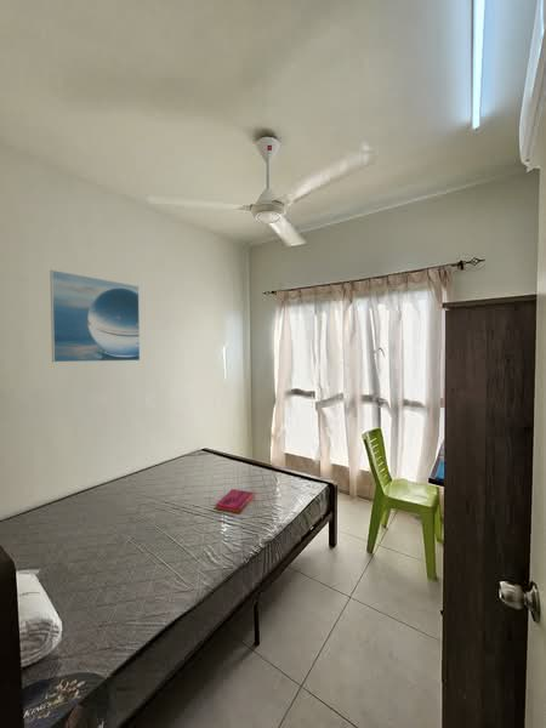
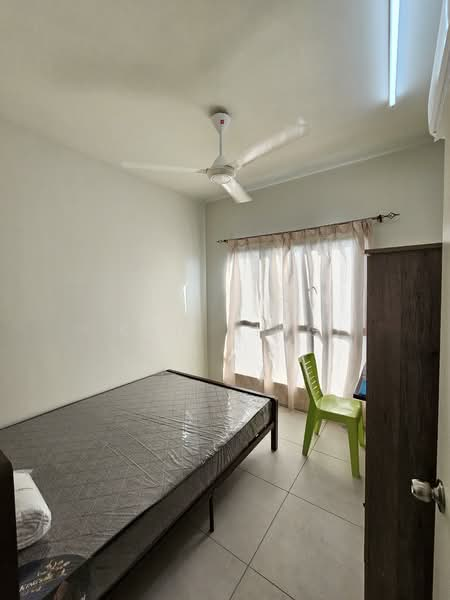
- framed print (99, 320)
- hardback book (235, 500)
